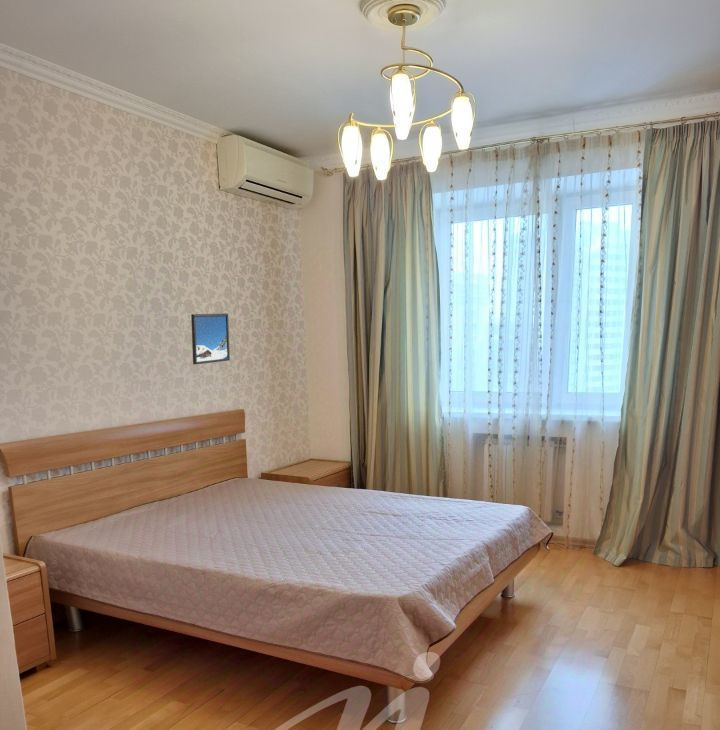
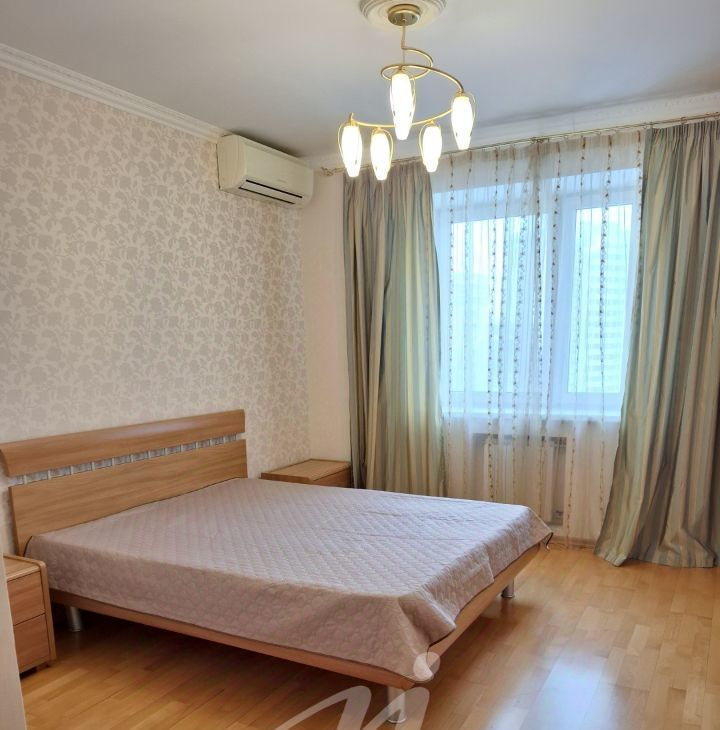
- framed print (211, 338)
